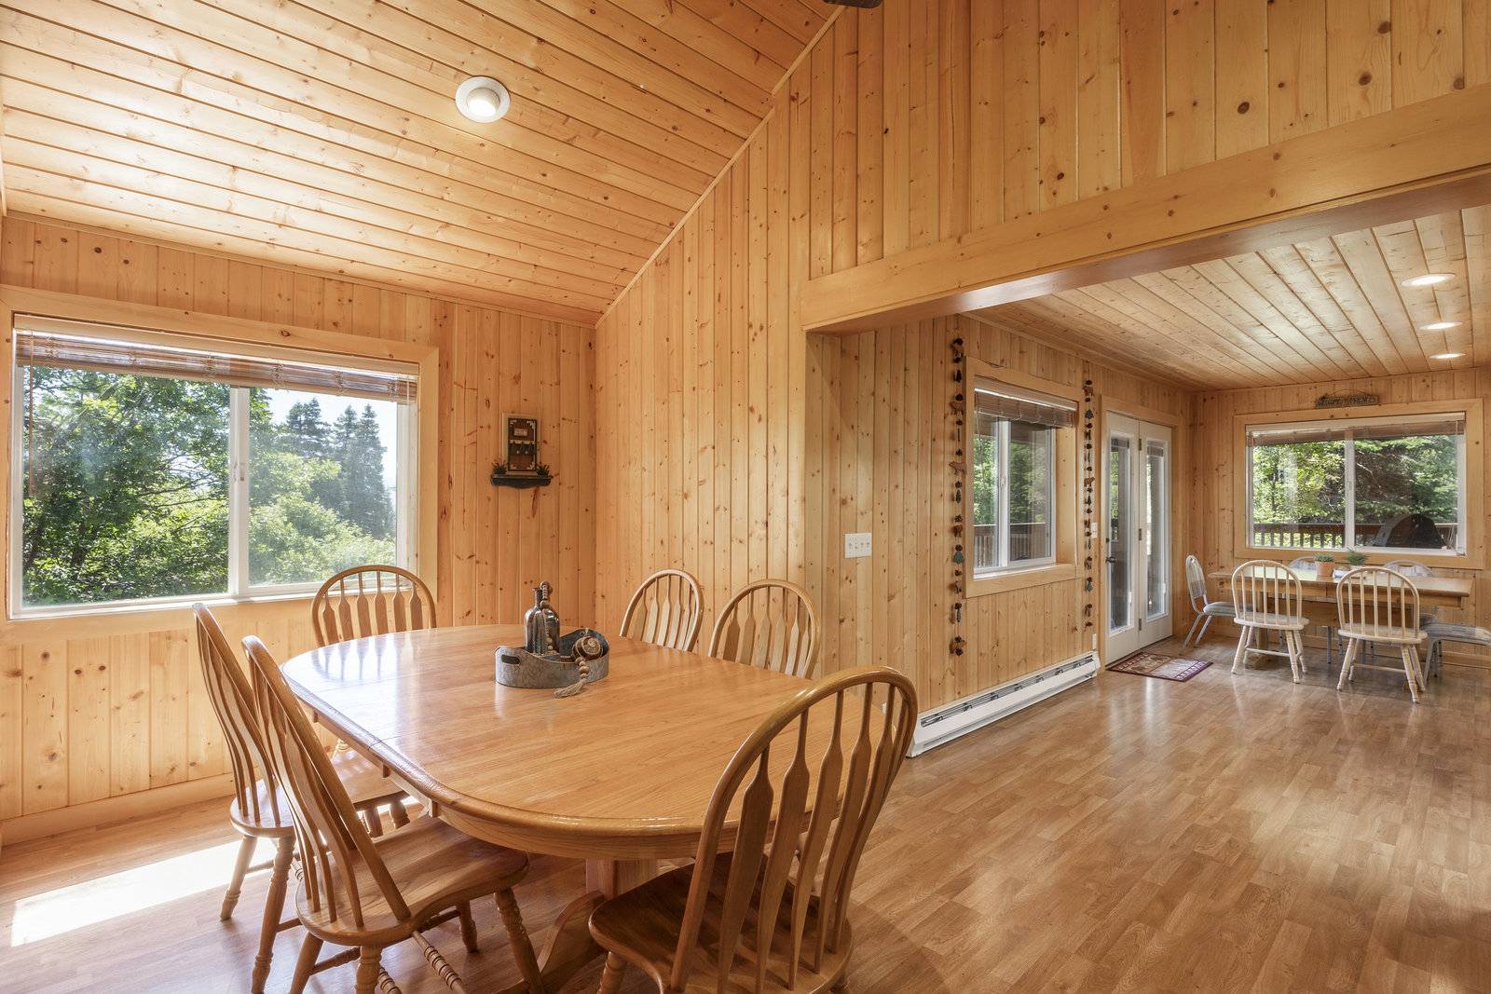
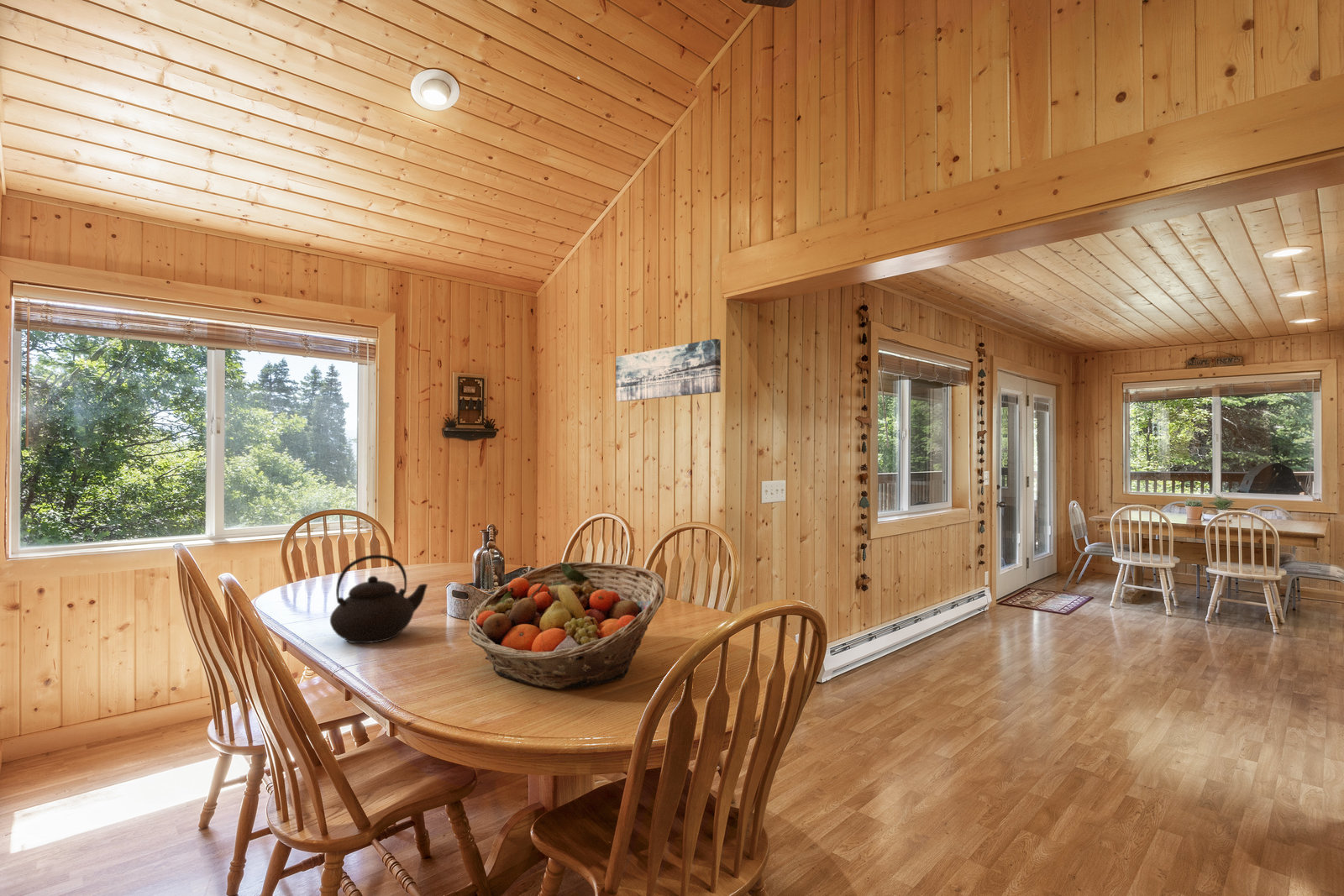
+ fruit basket (567, 618)
+ teapot (381, 594)
+ wall art (664, 373)
